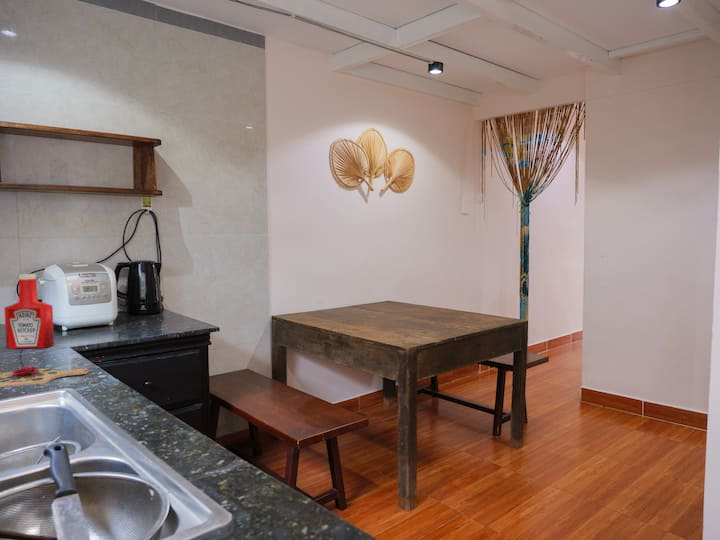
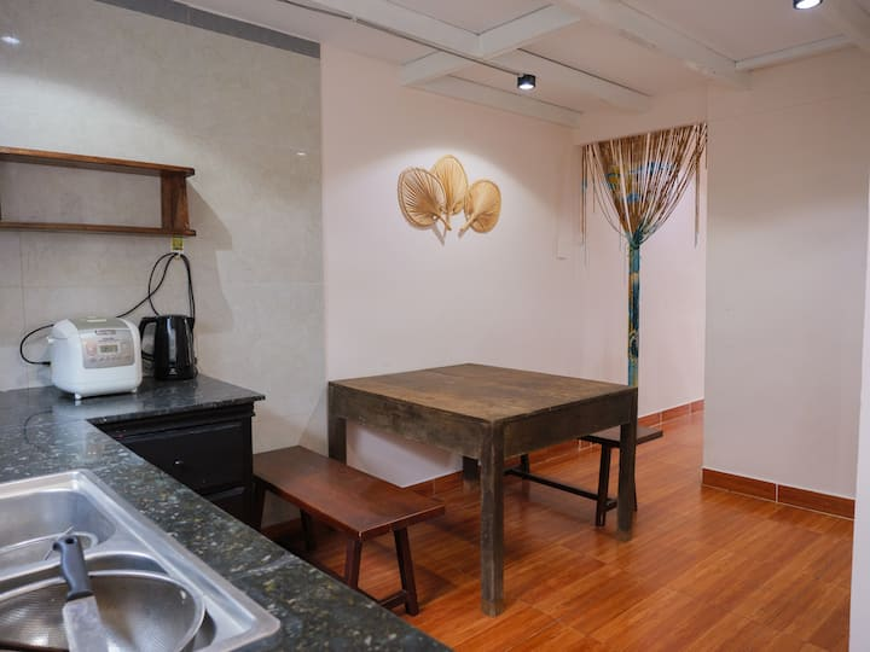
- cutting board (42, 372)
- soap bottle (28, 310)
